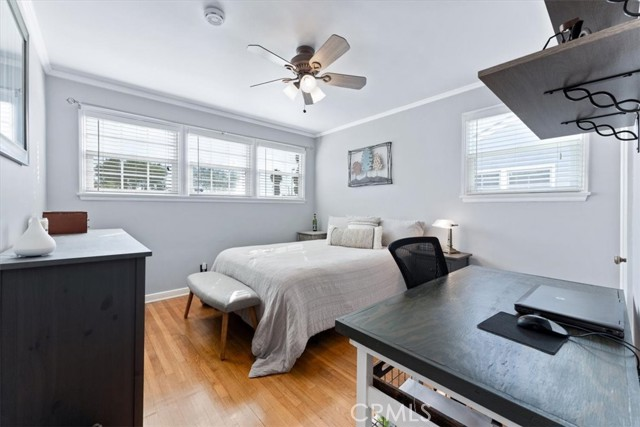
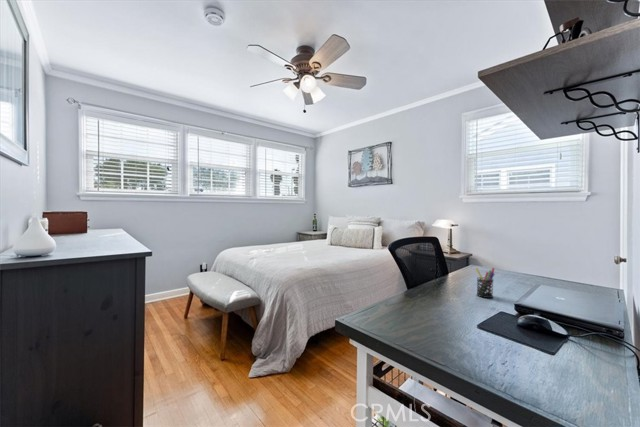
+ pen holder (486, 281)
